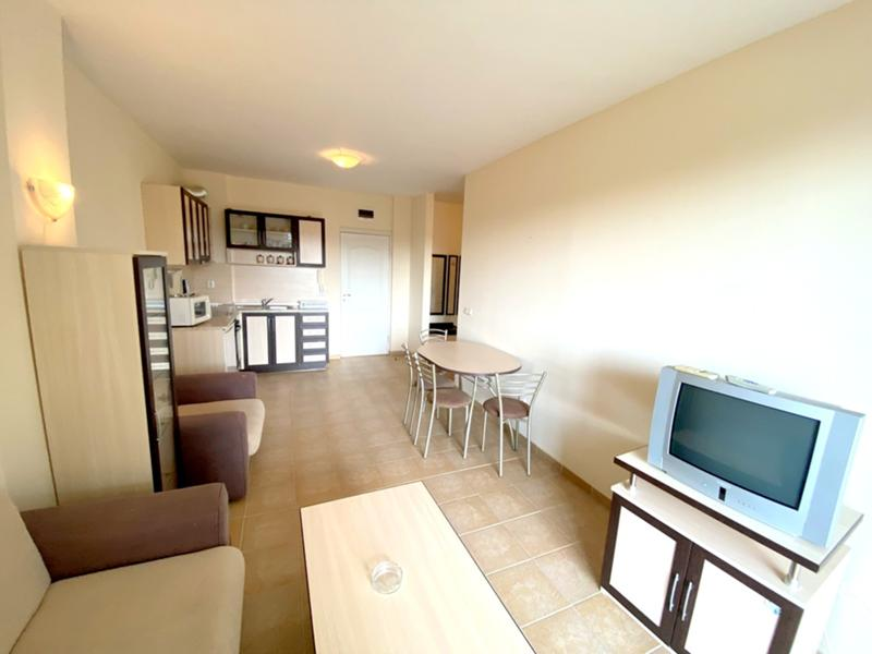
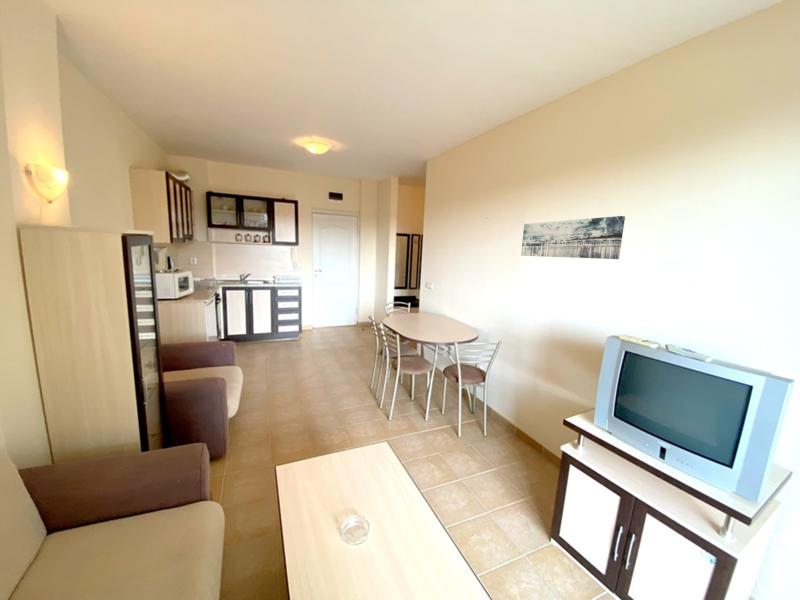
+ wall art (564, 239)
